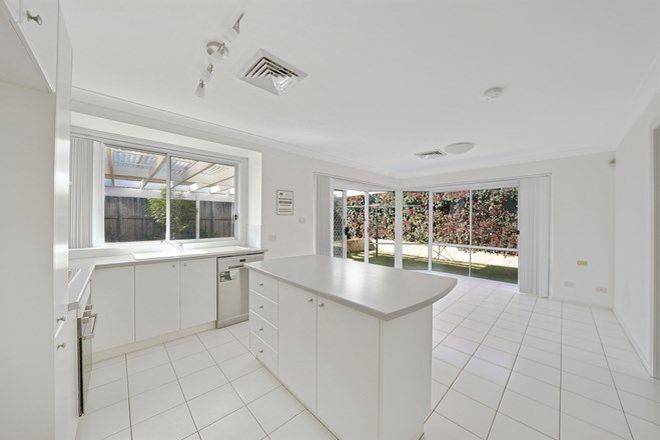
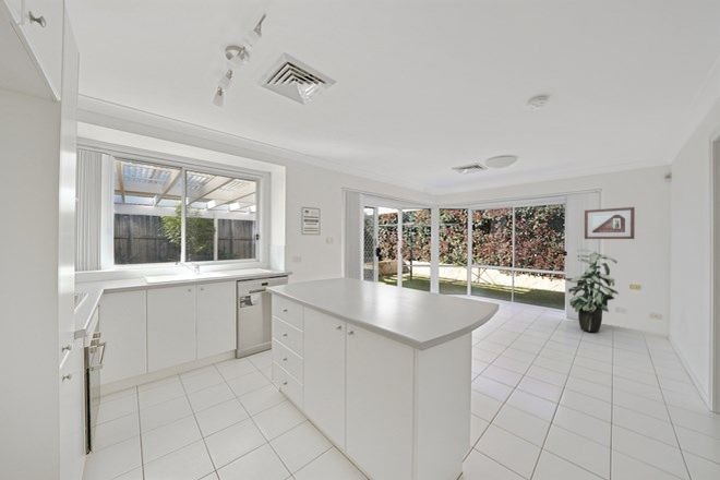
+ picture frame (608, 224)
+ indoor plant (588, 289)
